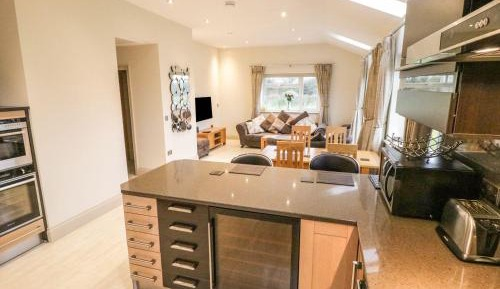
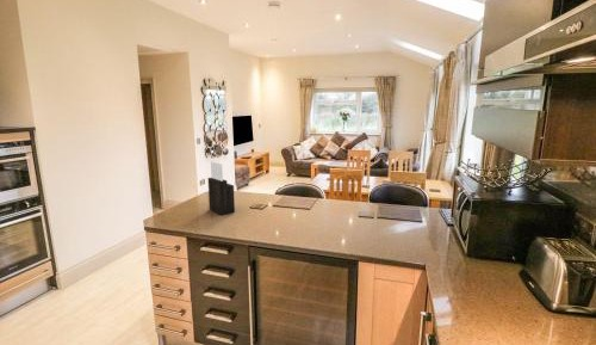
+ knife block (222, 186)
